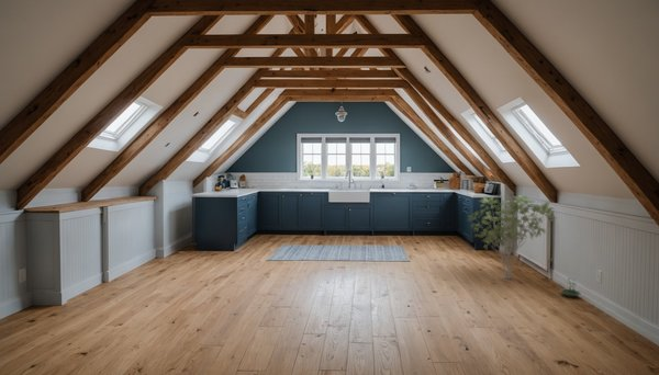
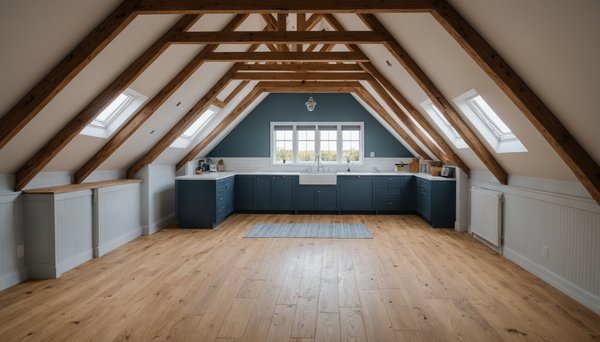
- terrarium (570, 282)
- shrub (511, 237)
